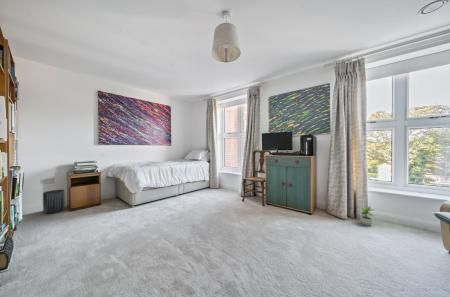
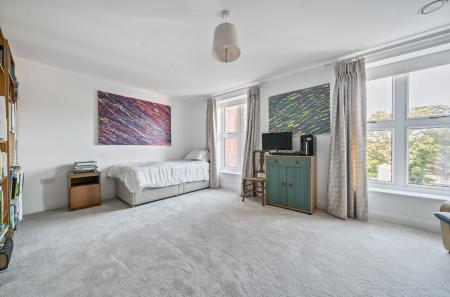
- trash can (54, 201)
- potted plant (366, 215)
